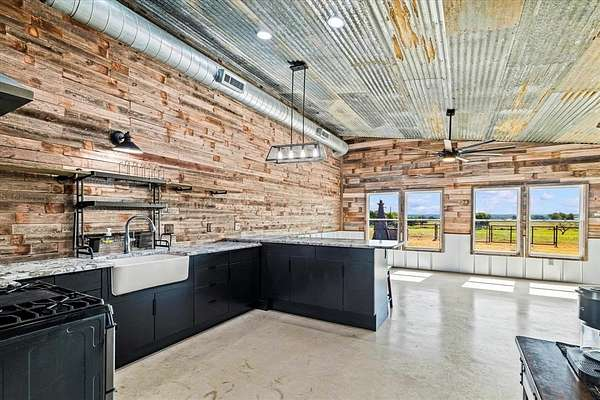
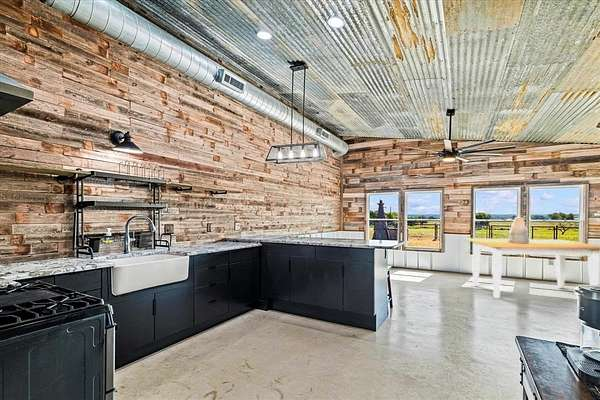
+ decorative urn (518, 230)
+ table (530, 254)
